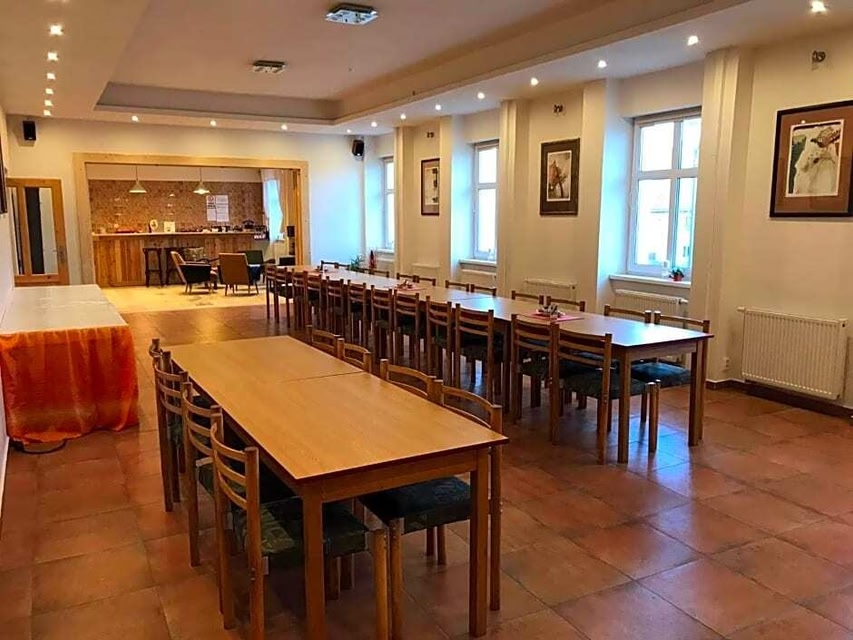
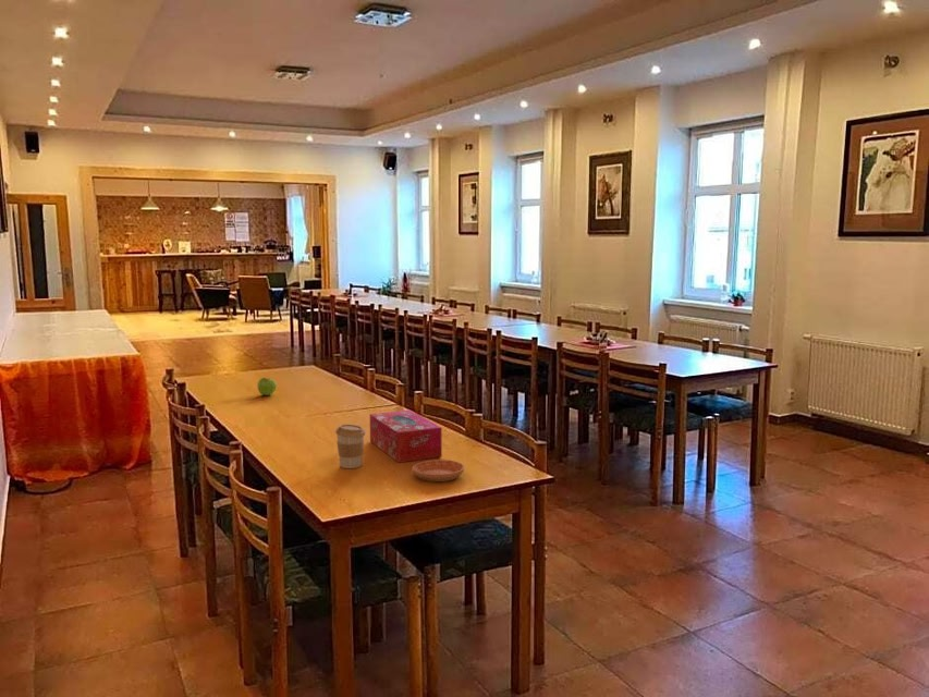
+ tissue box (404, 435)
+ fruit (267, 386)
+ saucer (438, 470)
+ coffee cup (351, 445)
